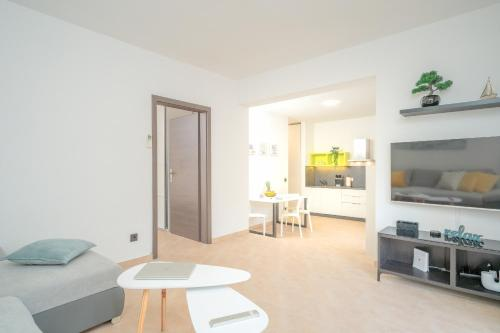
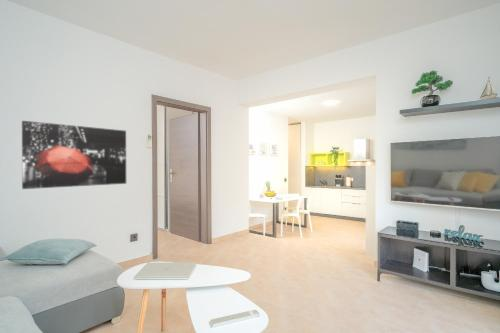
+ wall art (80, 156)
